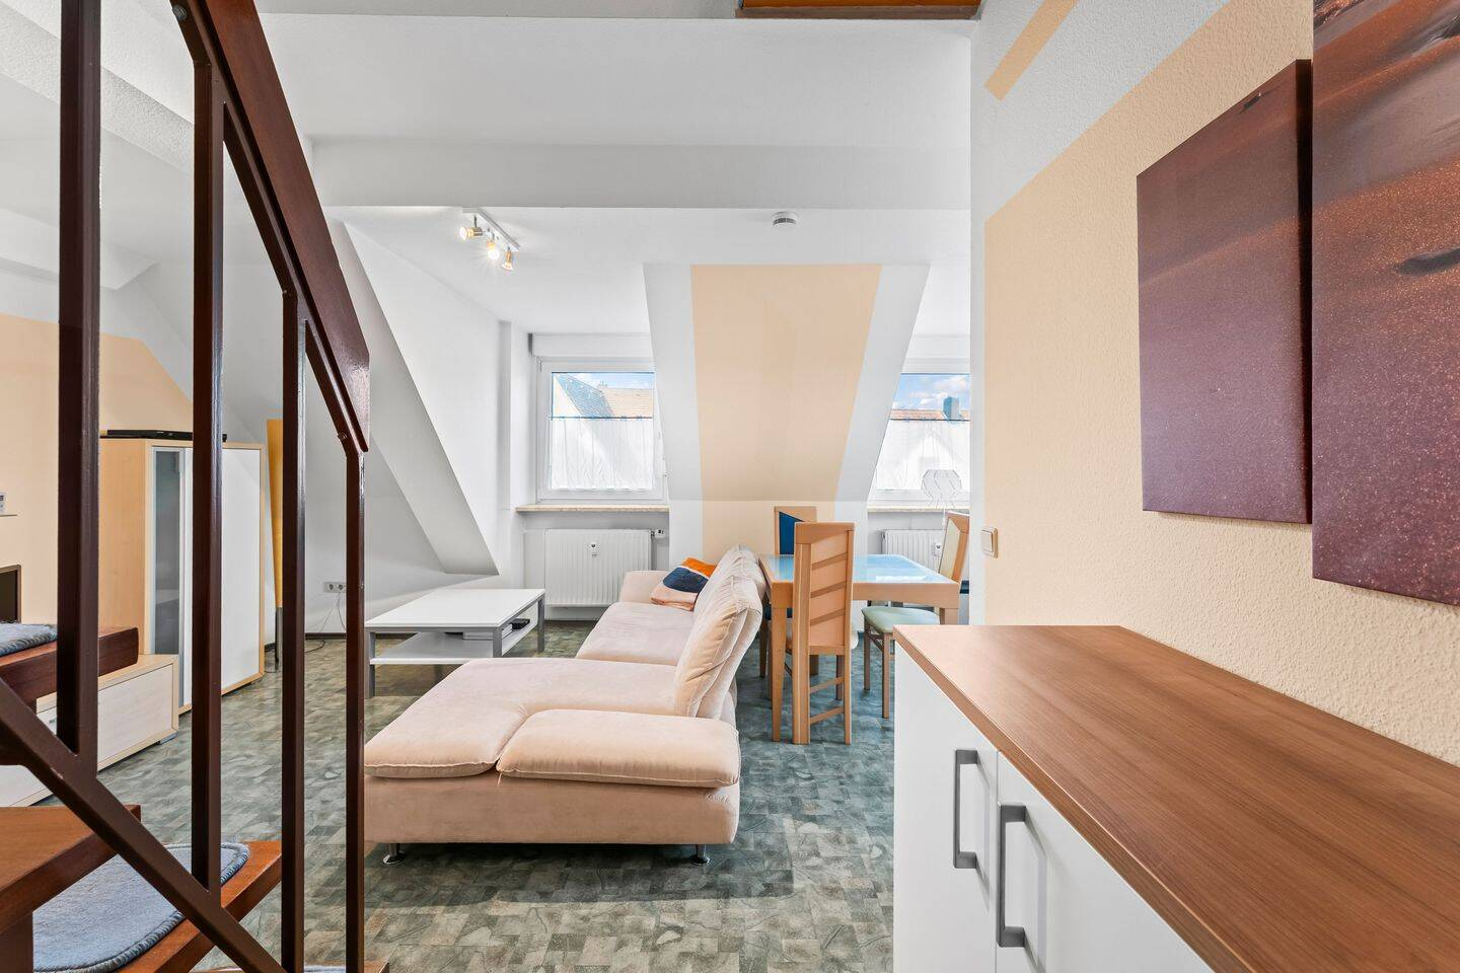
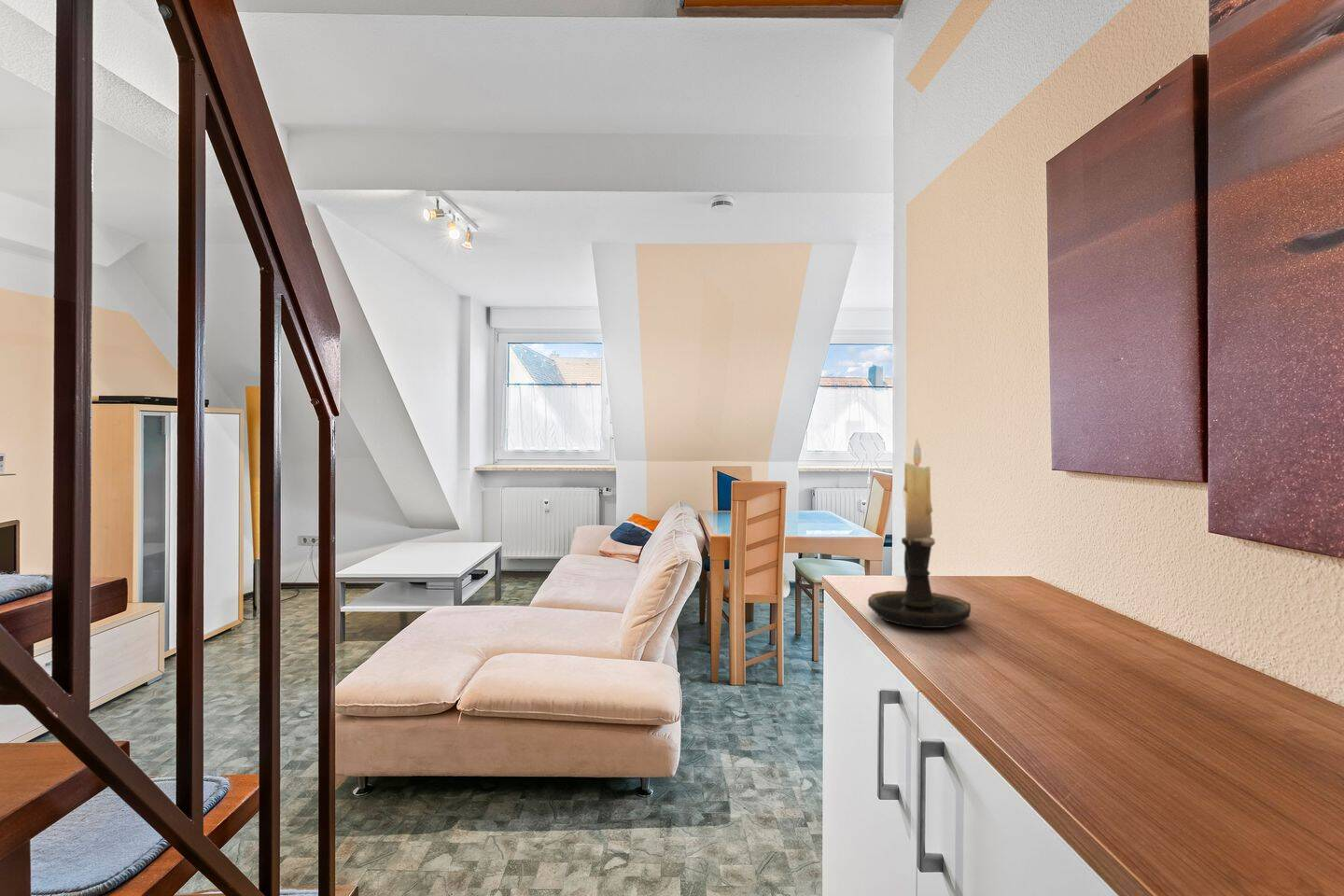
+ candle holder (915, 525)
